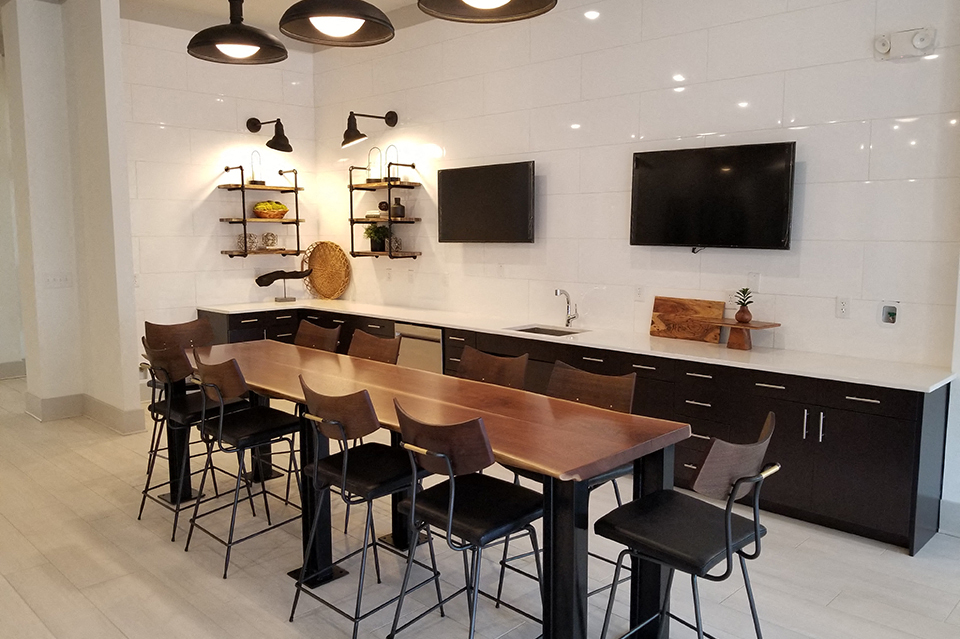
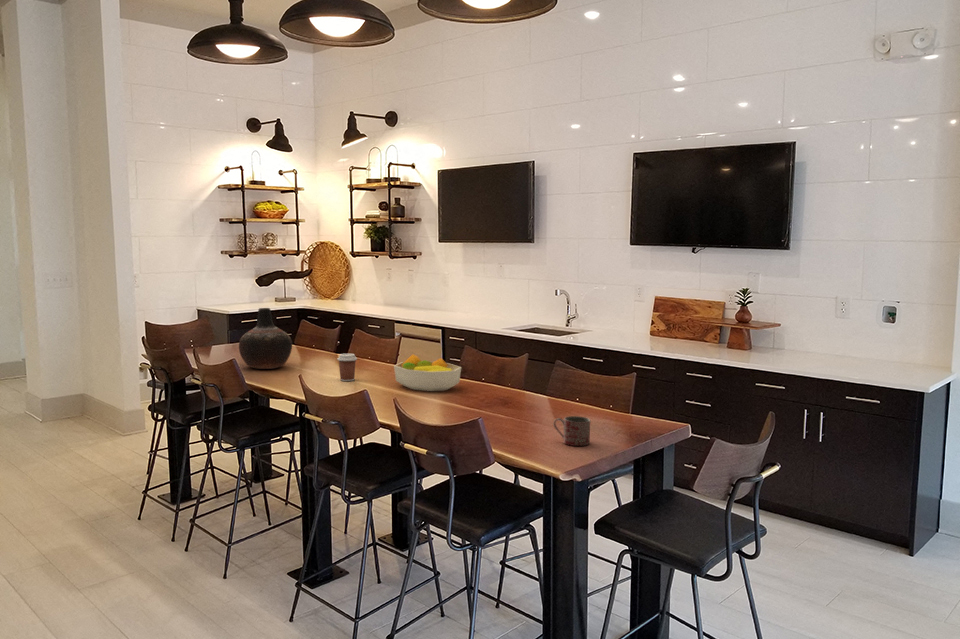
+ coffee cup (347, 367)
+ vase (265, 337)
+ fruit bowl (427, 371)
+ mug (572, 429)
